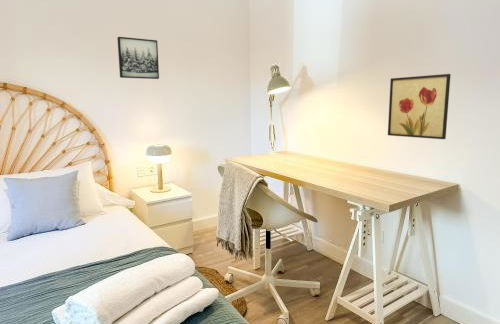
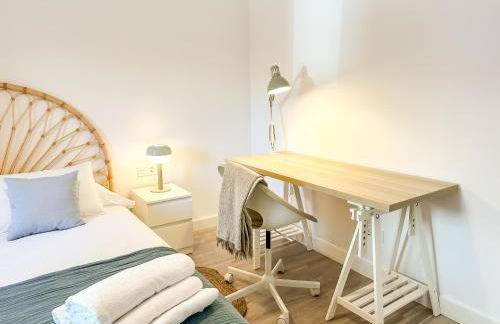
- wall art (138, 58)
- wall art (417, 107)
